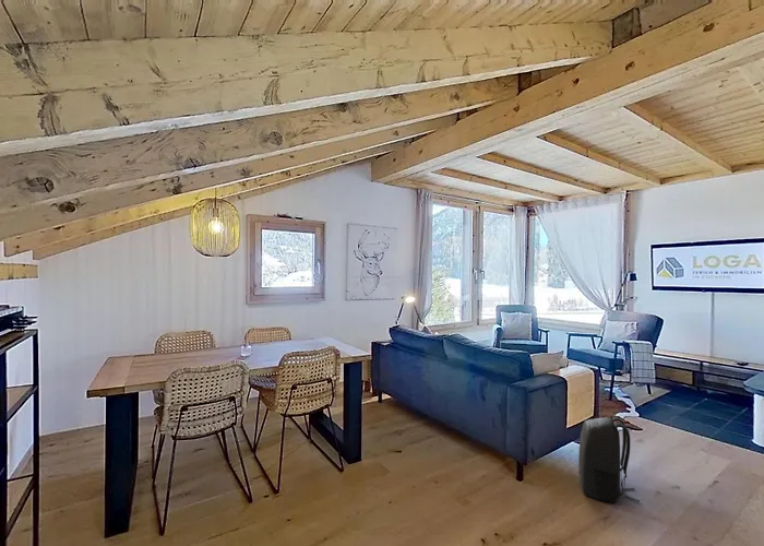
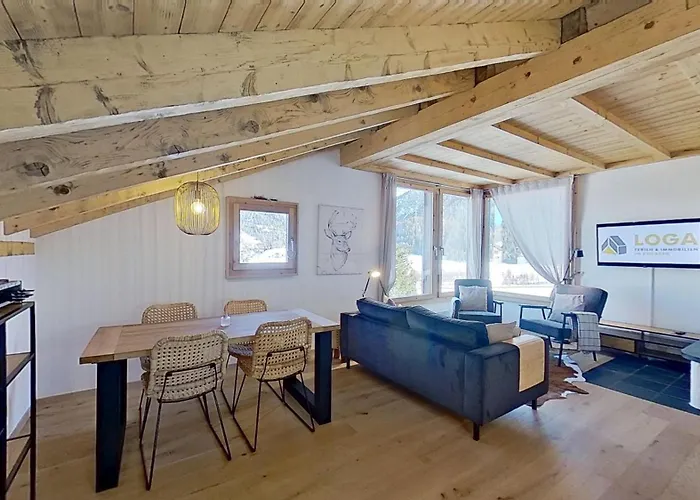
- backpack (607, 452)
